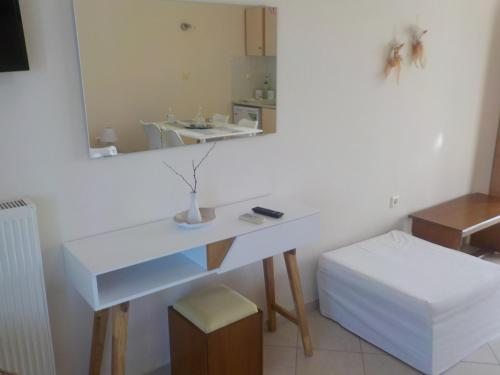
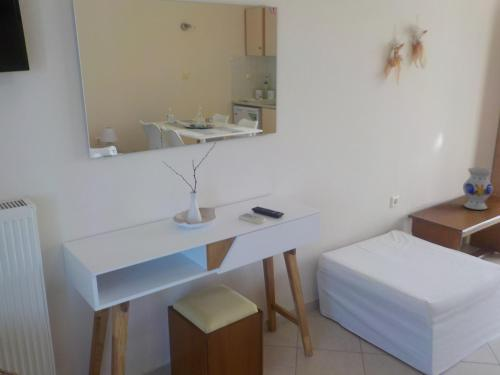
+ vase (477, 188)
